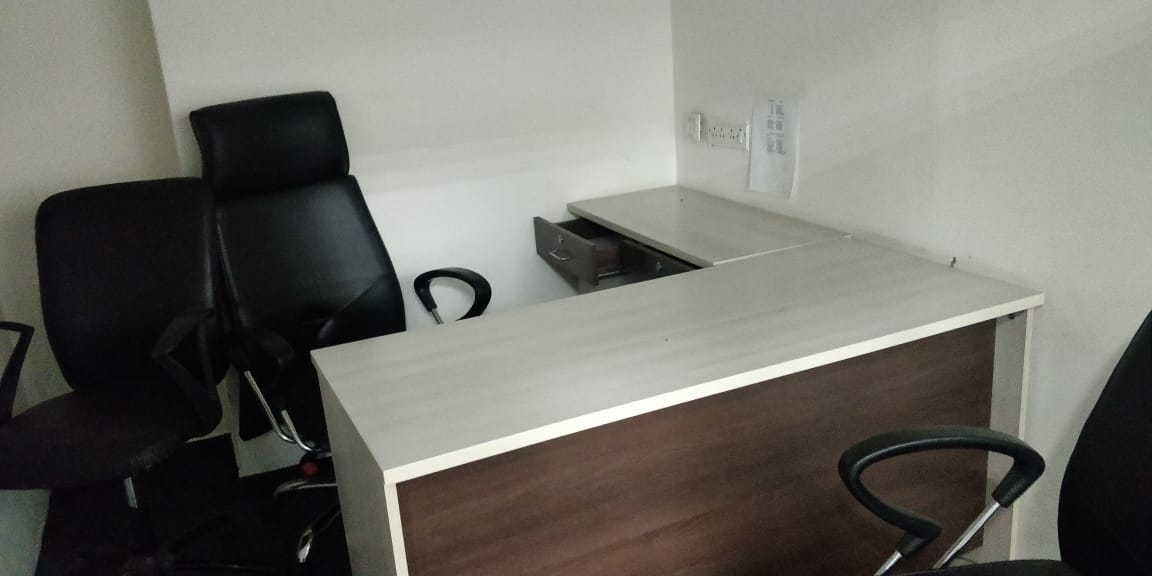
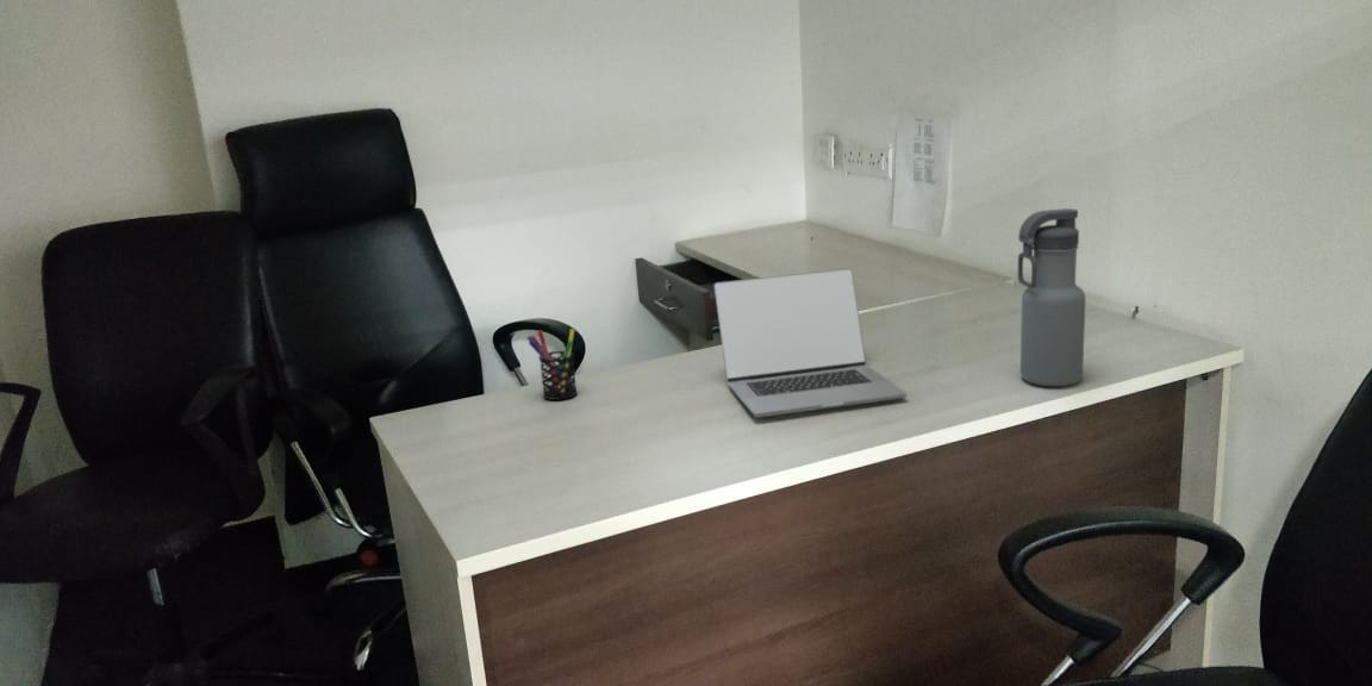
+ pen holder (557, 361)
+ water bottle (1052, 297)
+ laptop (805, 338)
